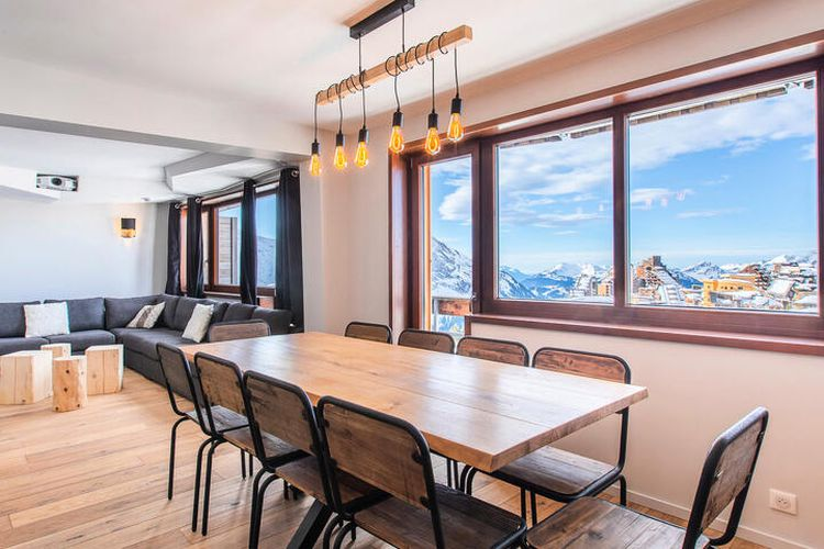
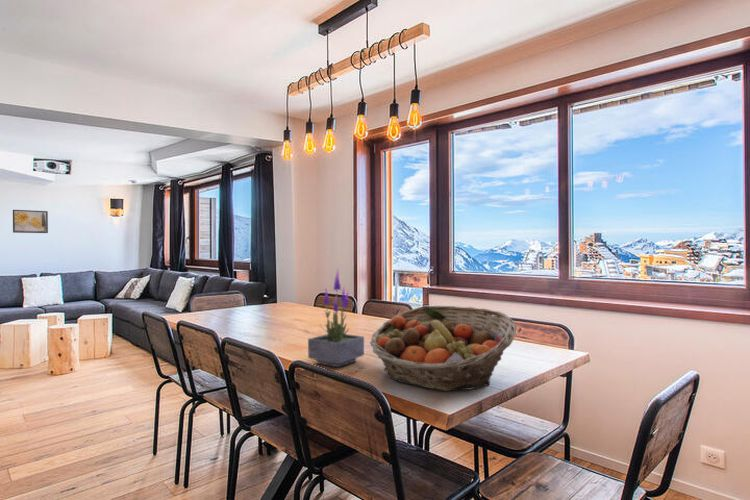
+ fruit basket (440, 343)
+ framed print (30, 221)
+ potted plant (335, 314)
